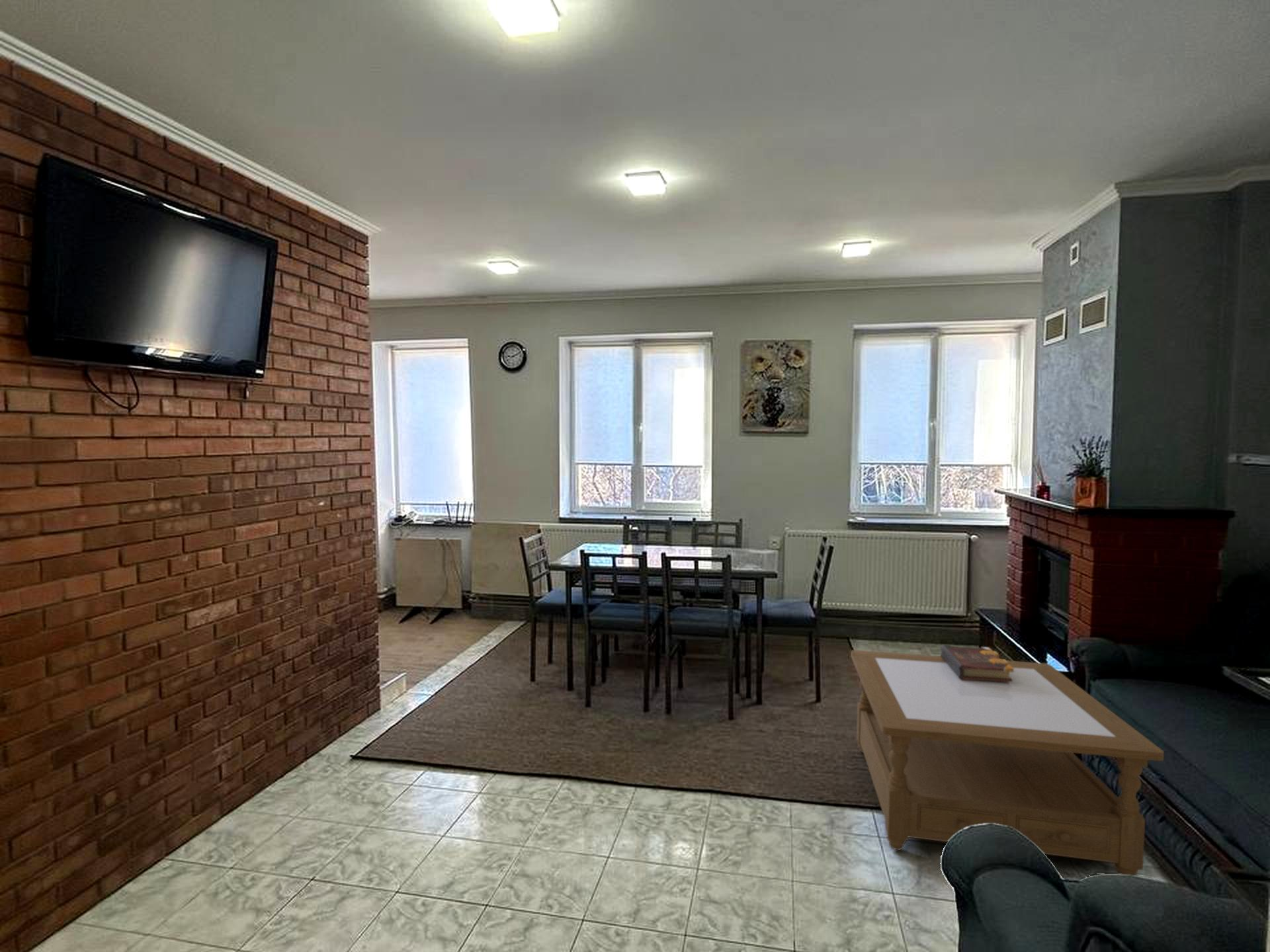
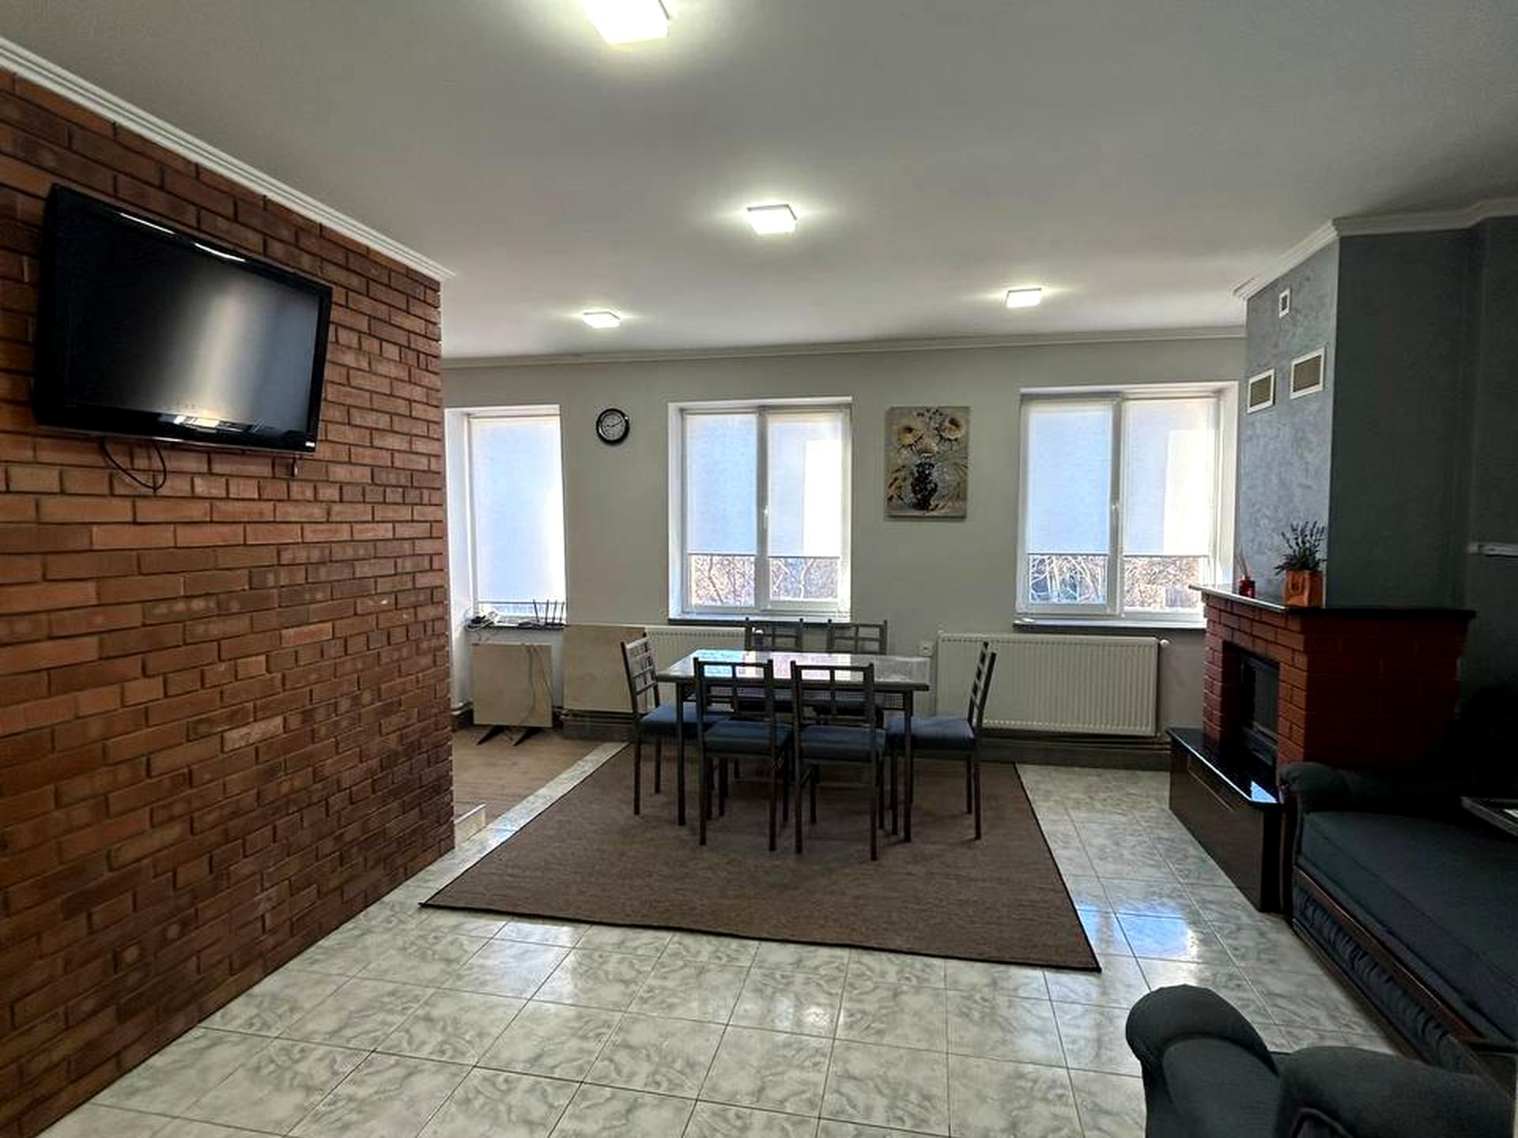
- coffee table (974, 747)
- book (975, 662)
